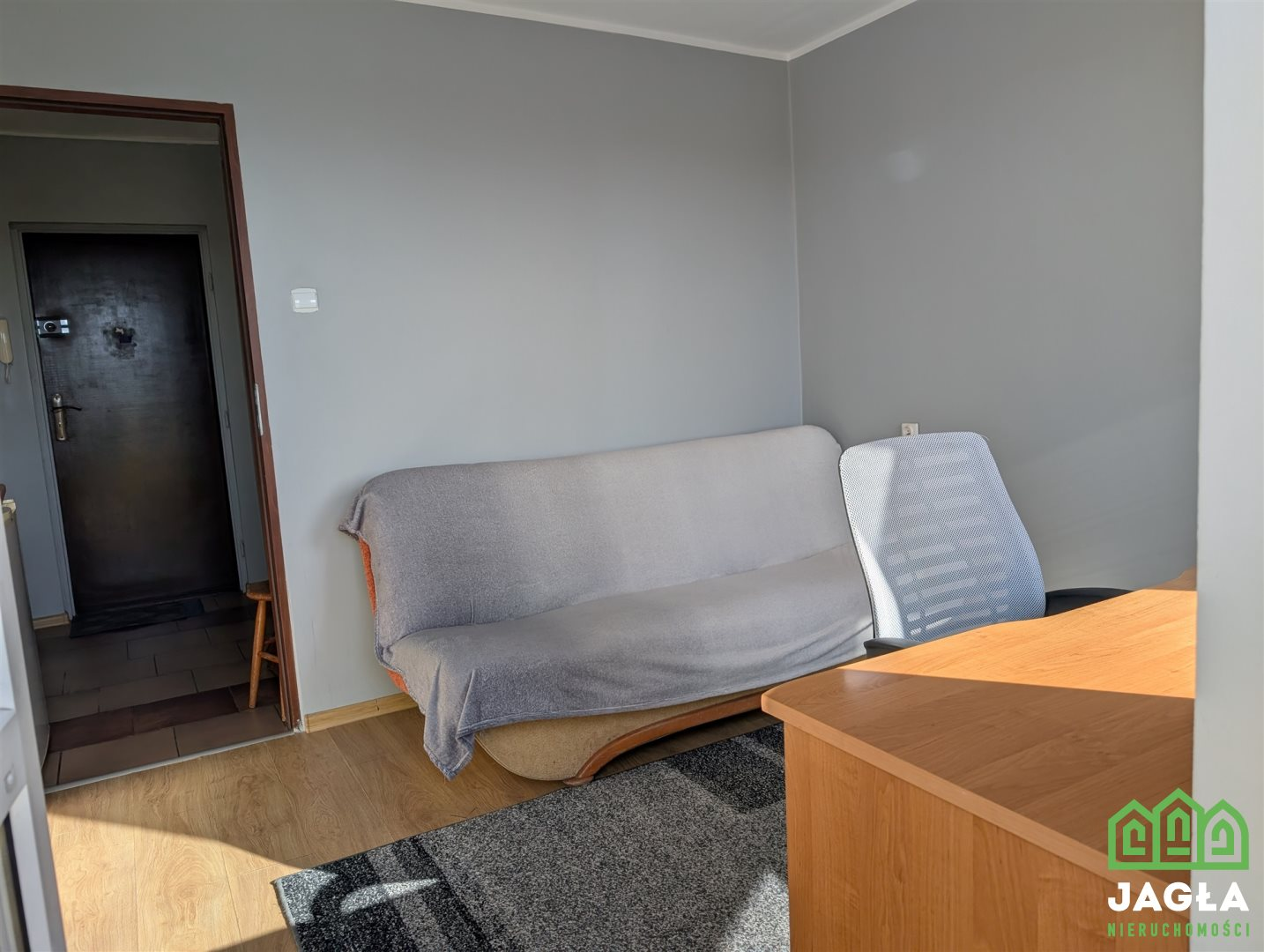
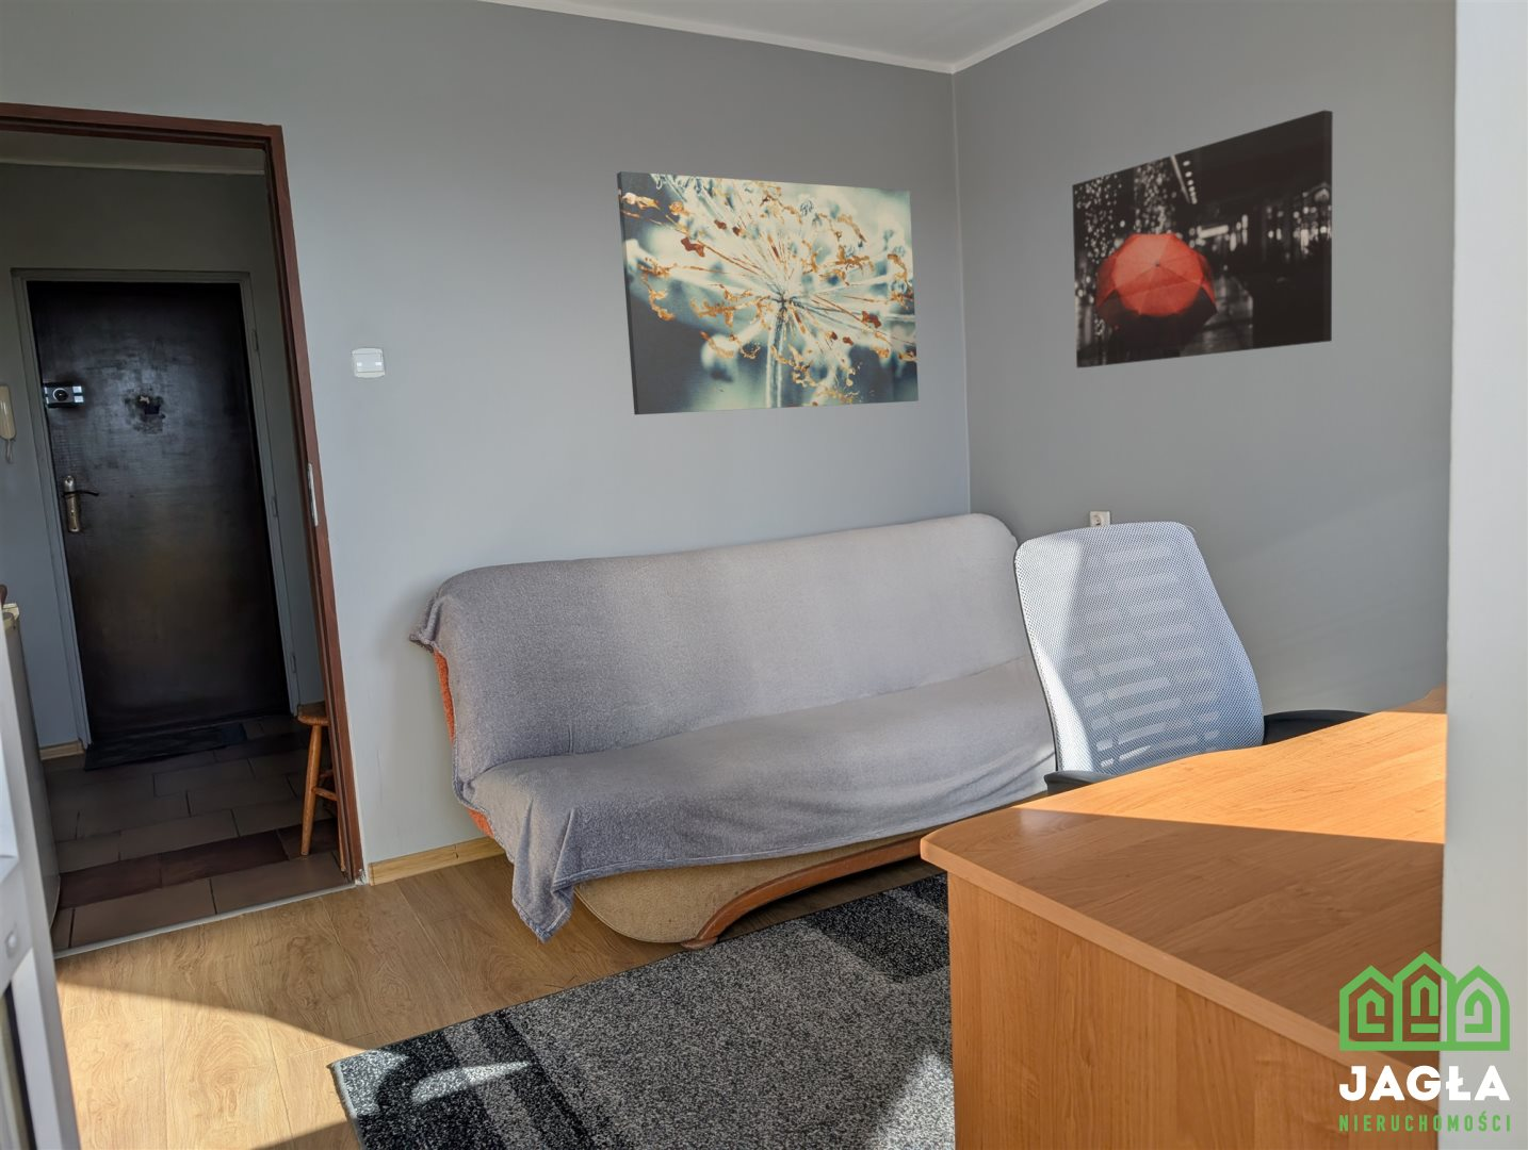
+ wall art (1188, 255)
+ wall art (779, 296)
